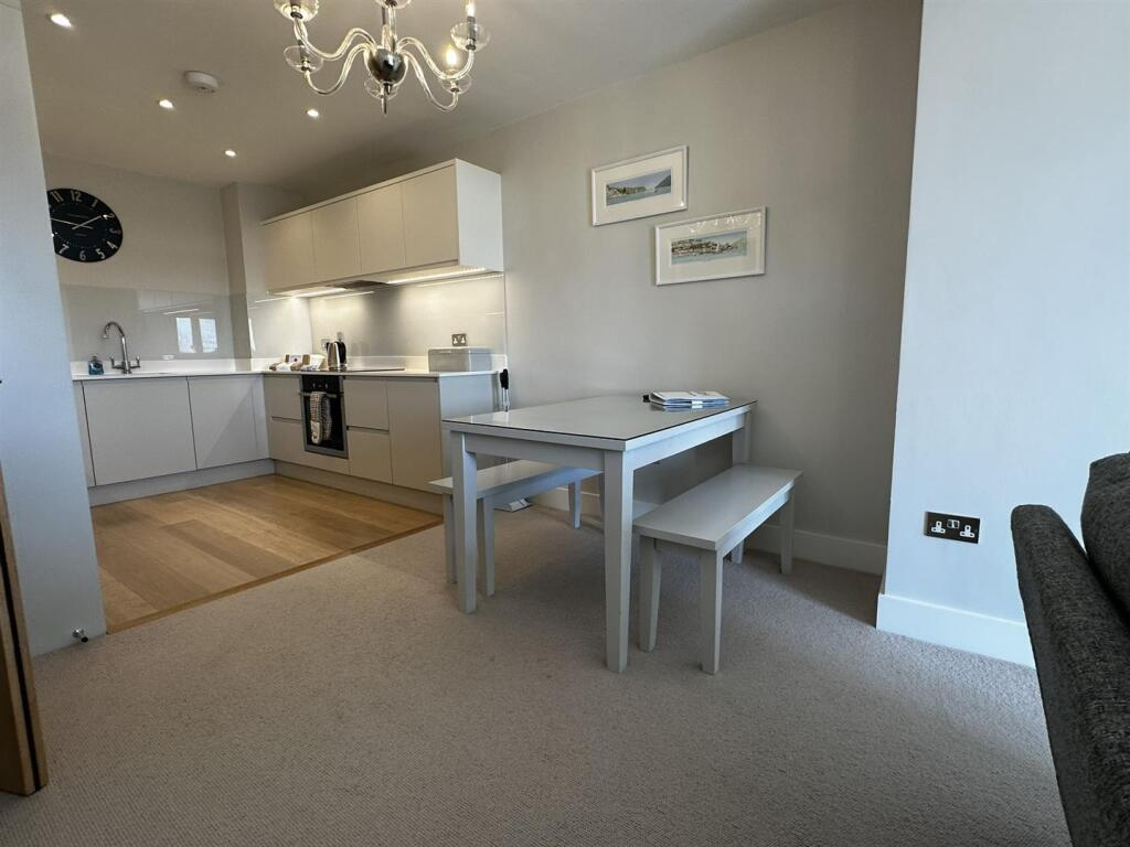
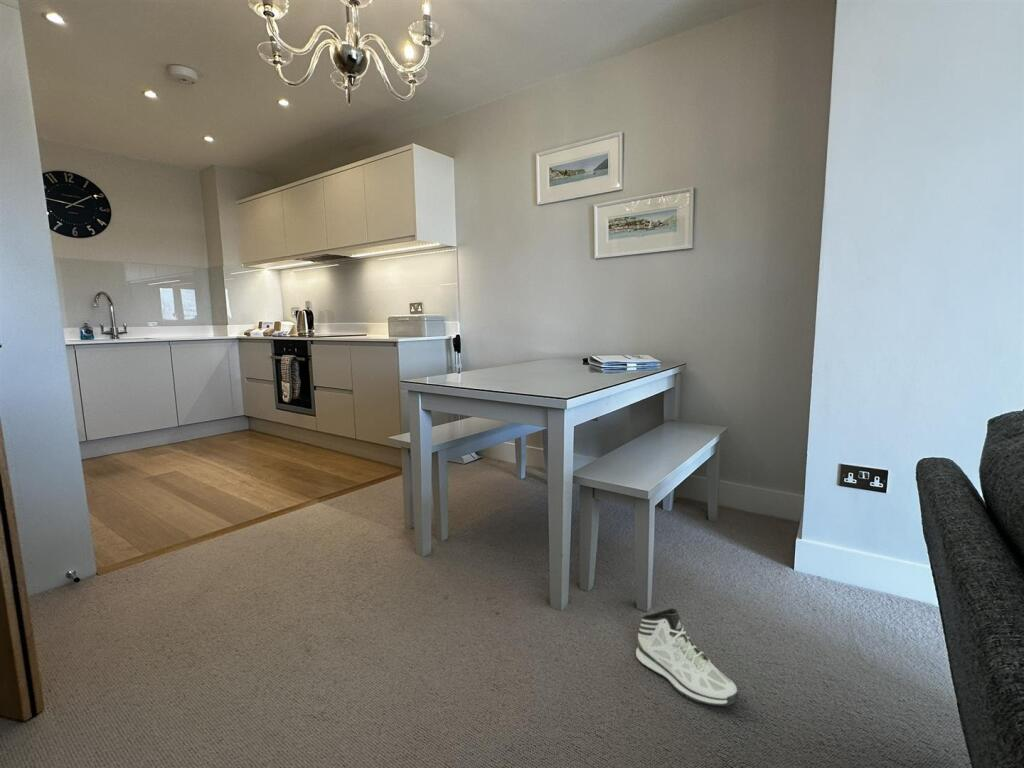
+ sneaker (683, 650)
